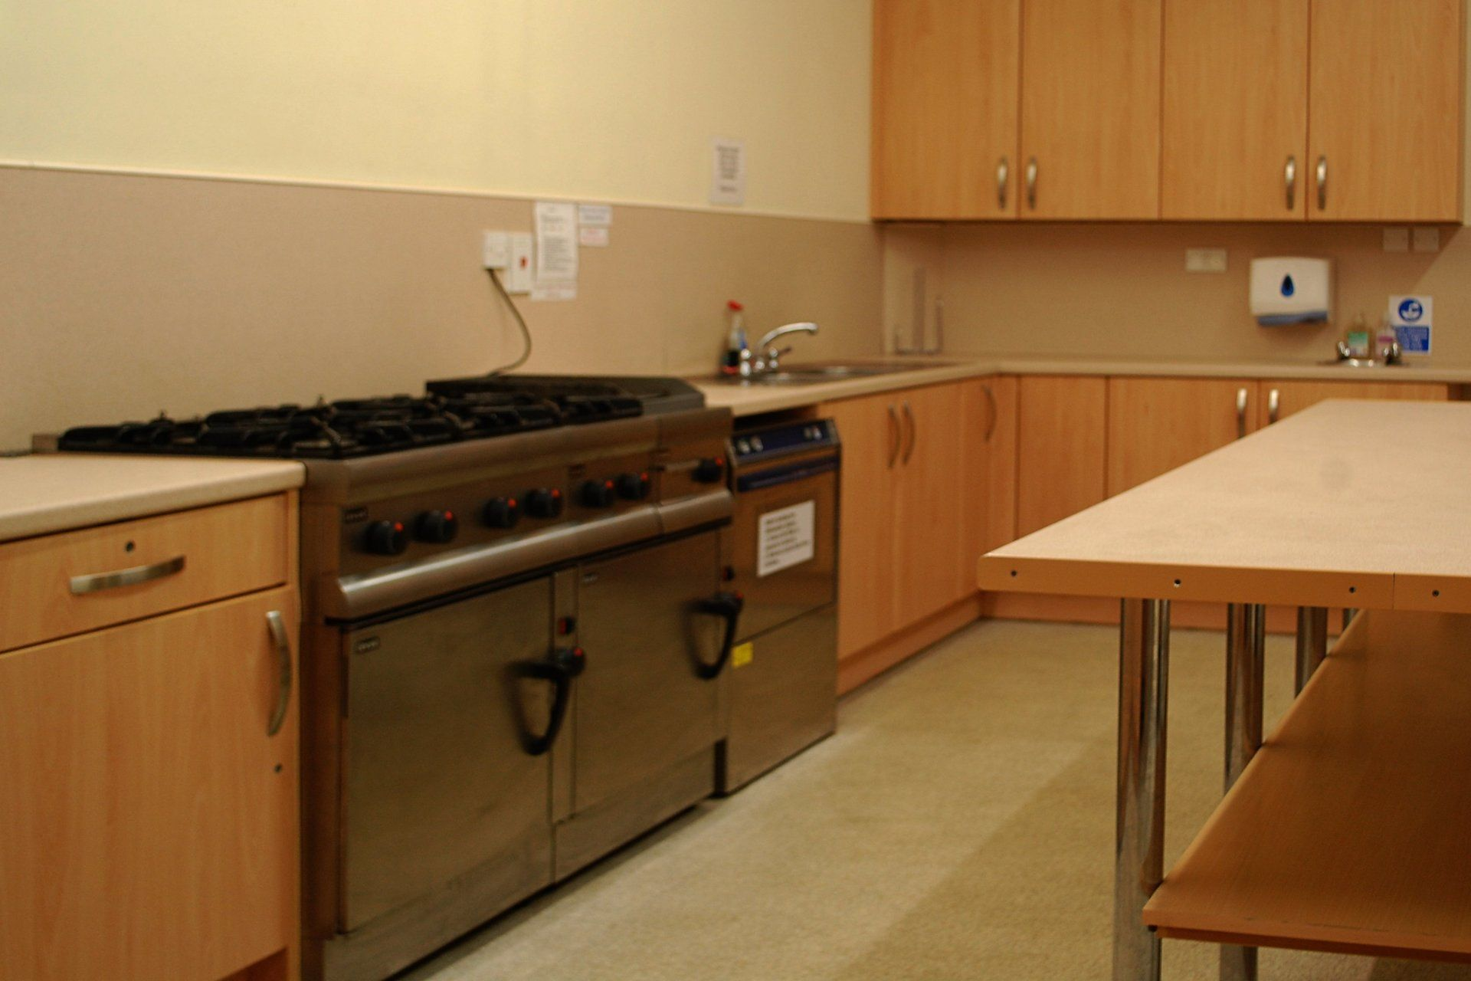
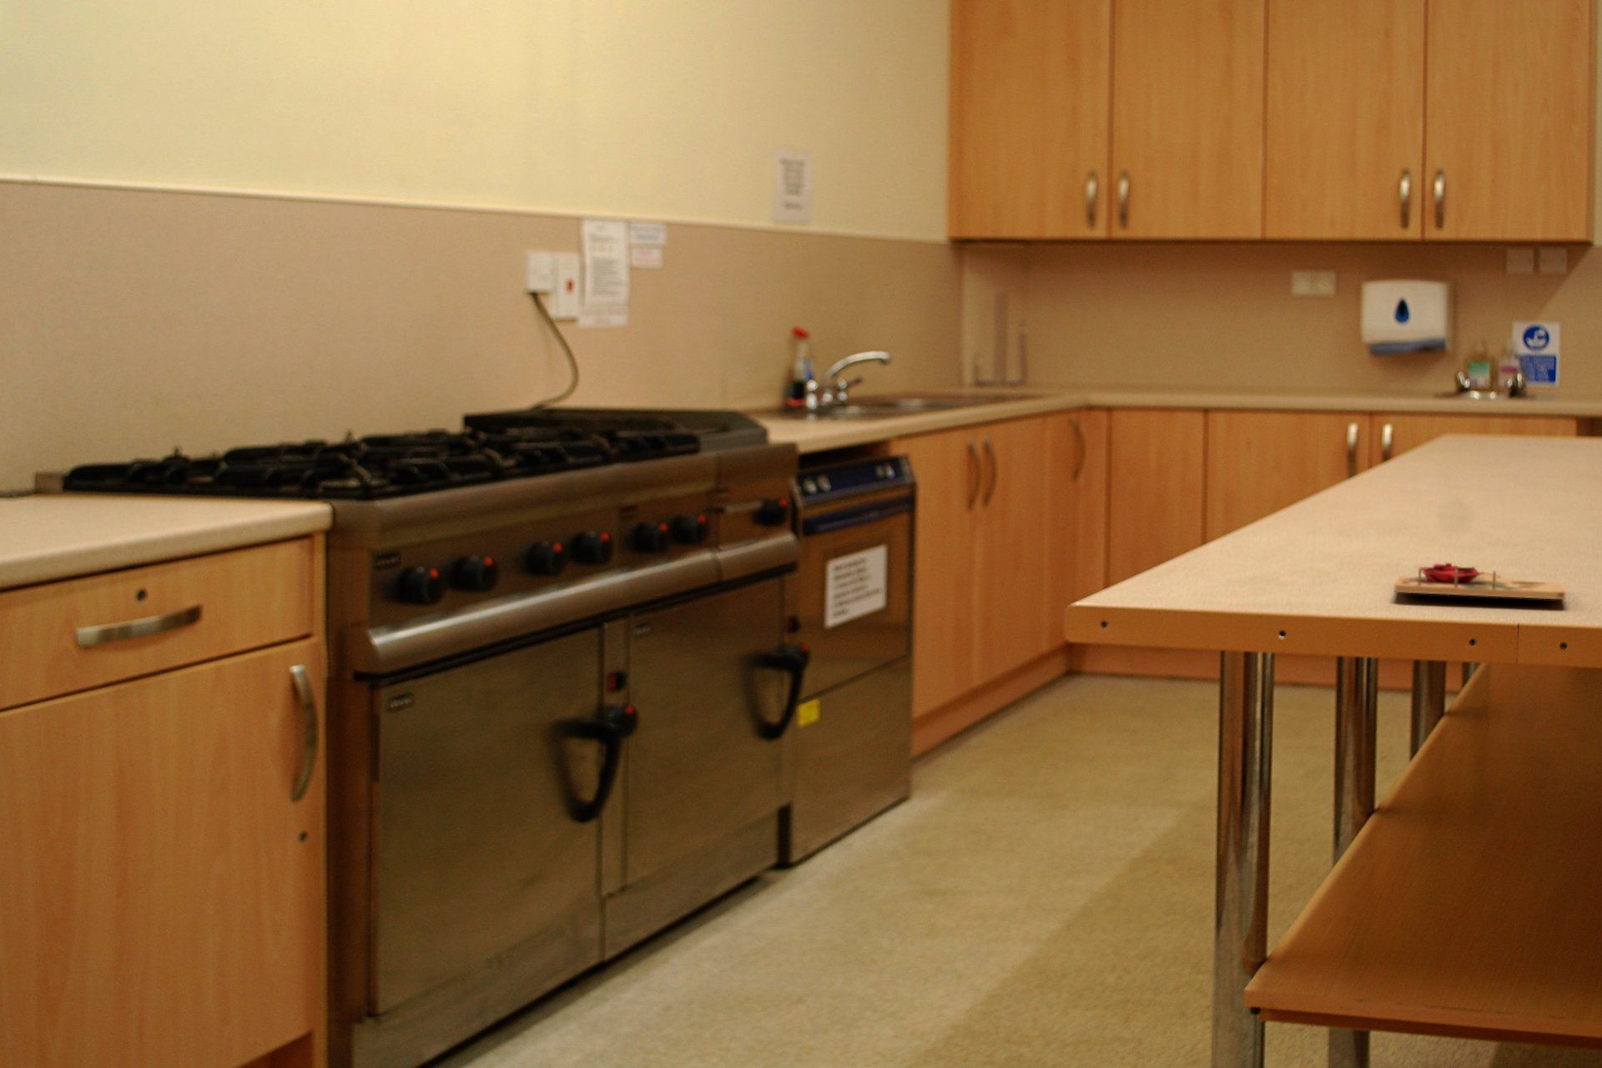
+ cutting board (1478, 573)
